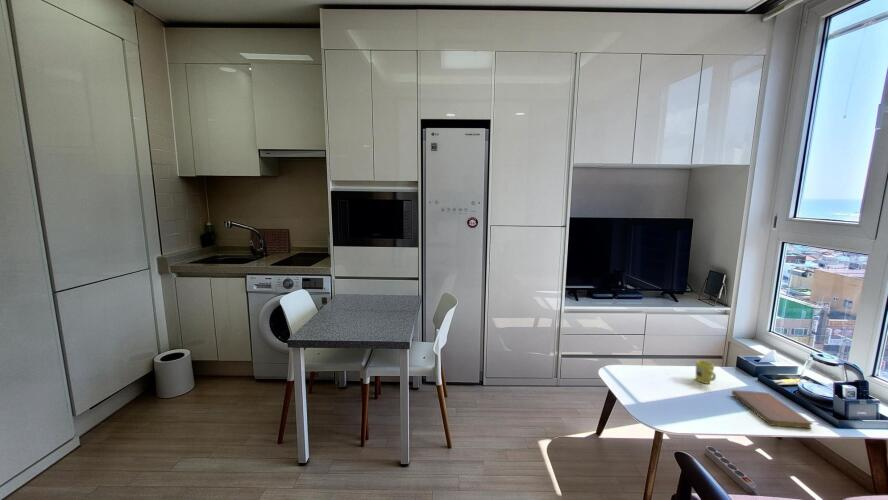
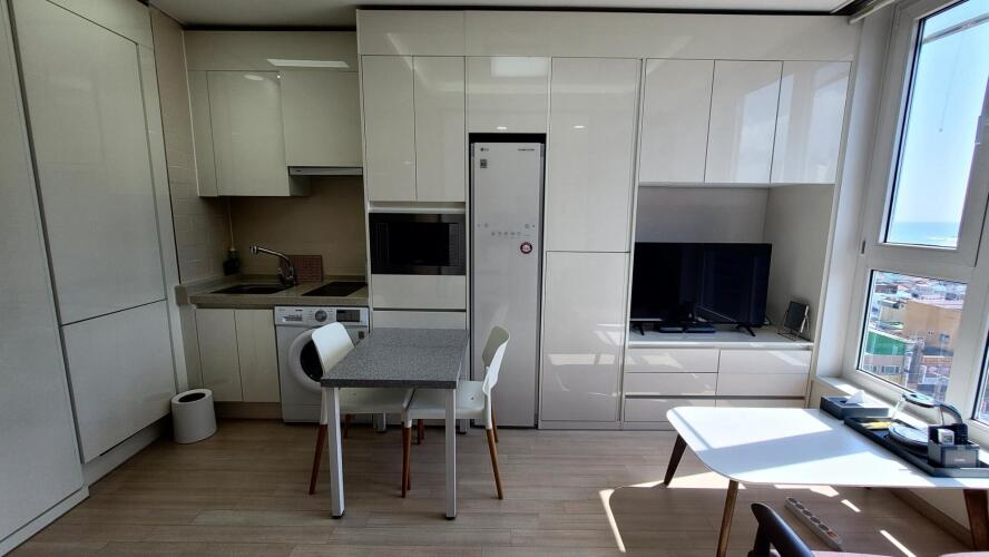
- mug (706, 373)
- notebook (769, 407)
